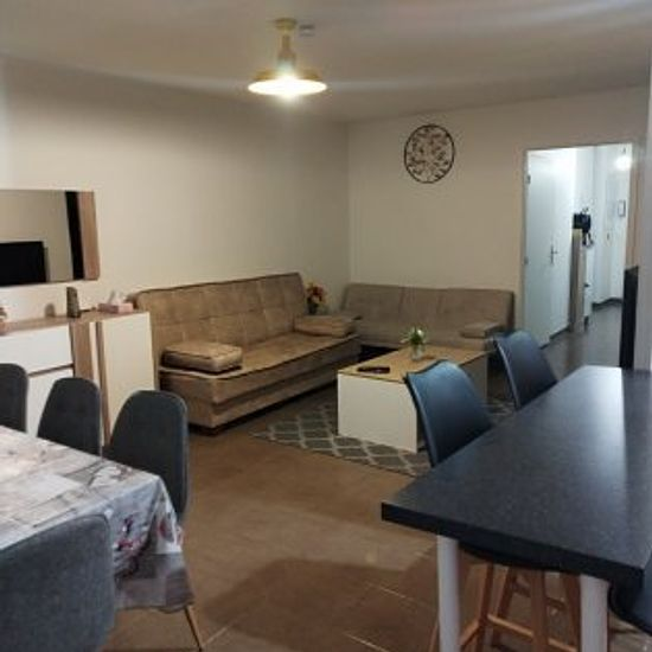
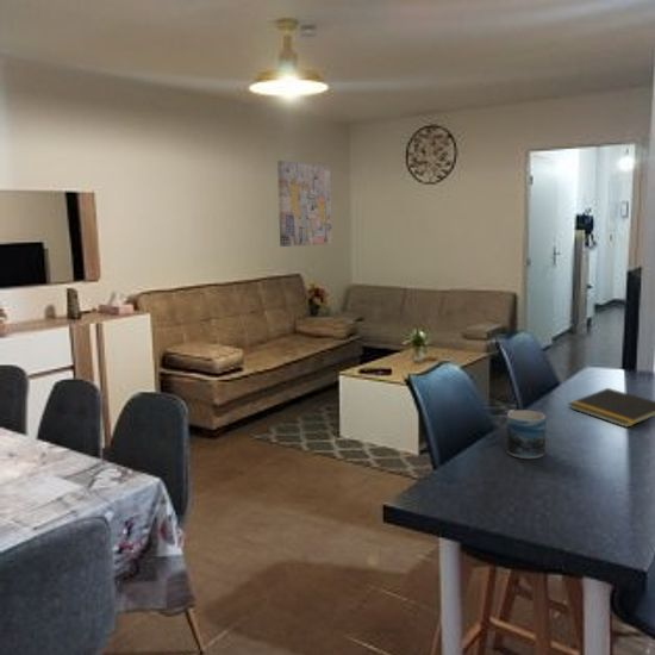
+ wall art (306, 205)
+ notepad (616, 406)
+ mug (520, 431)
